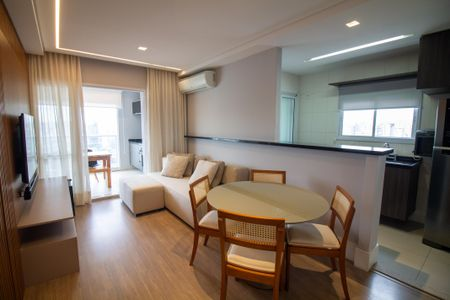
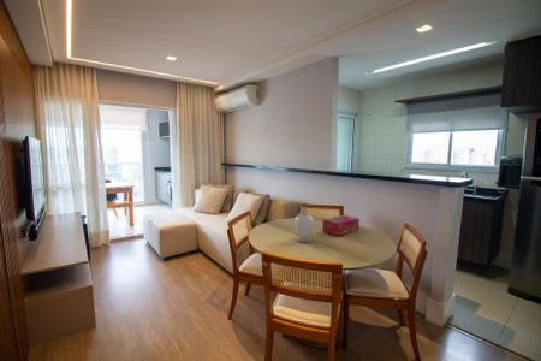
+ tissue box (340, 224)
+ bottle (303, 221)
